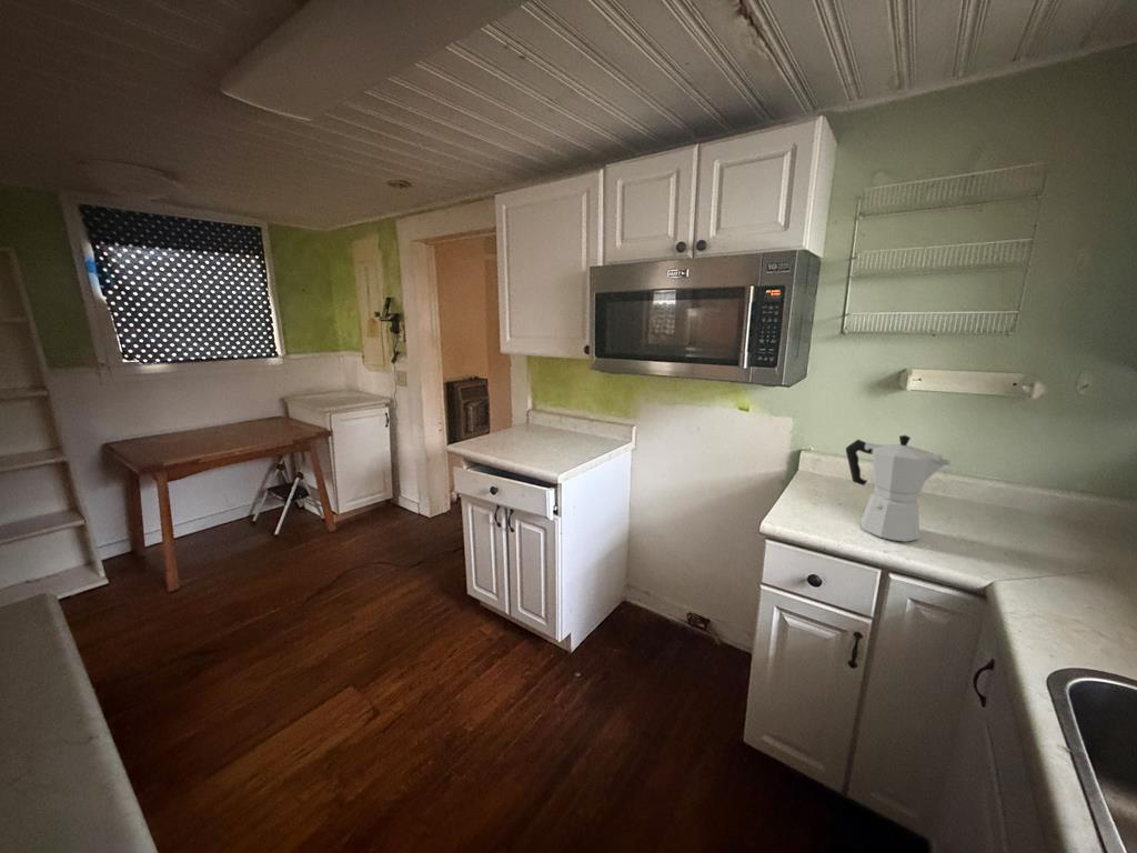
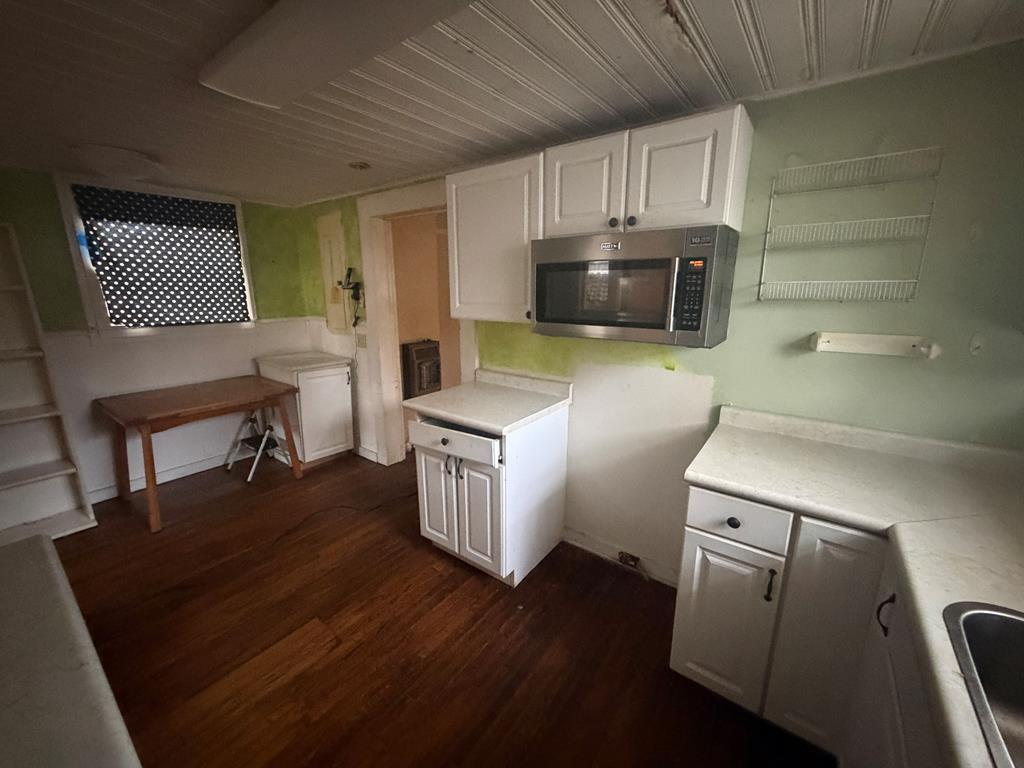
- moka pot (889, 482)
